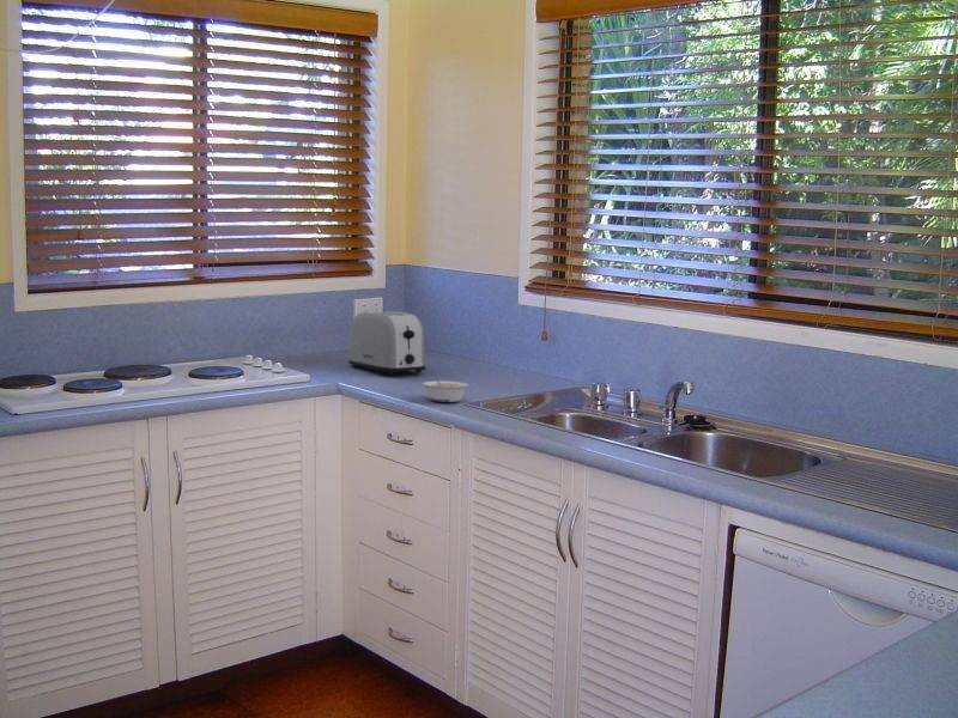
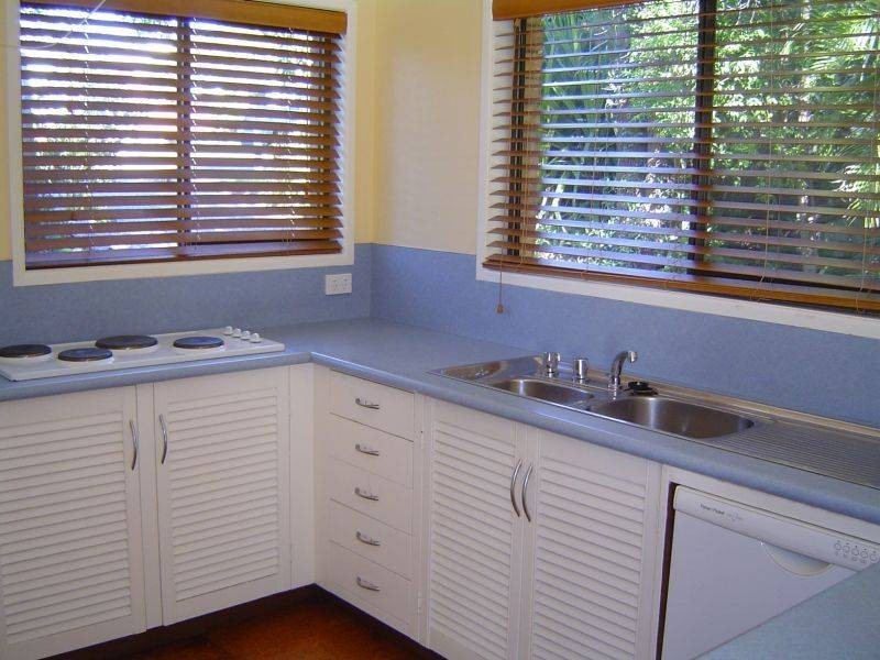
- legume (443, 390)
- toaster (387, 341)
